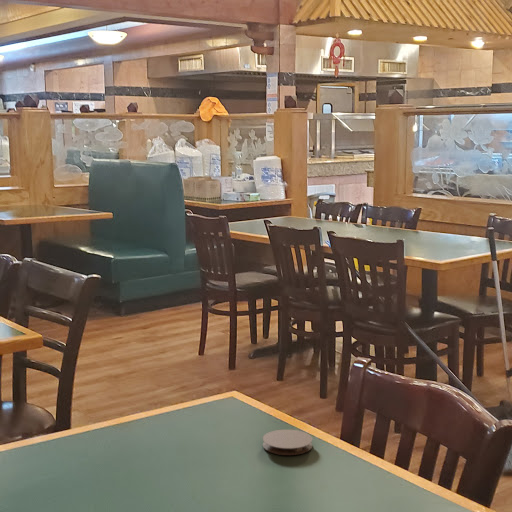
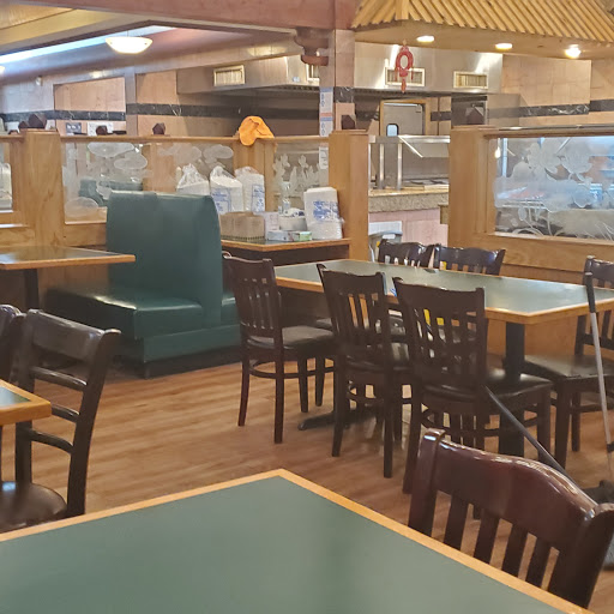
- coaster (287, 441)
